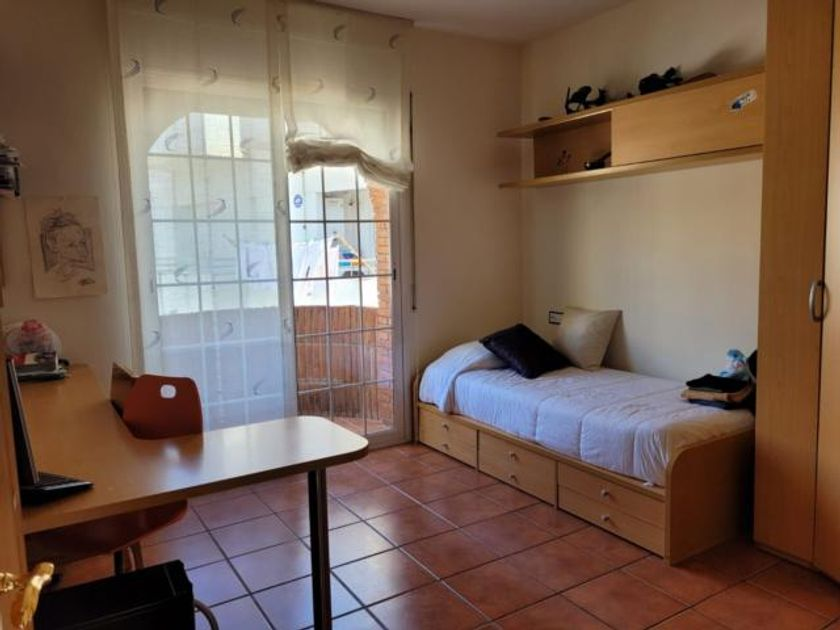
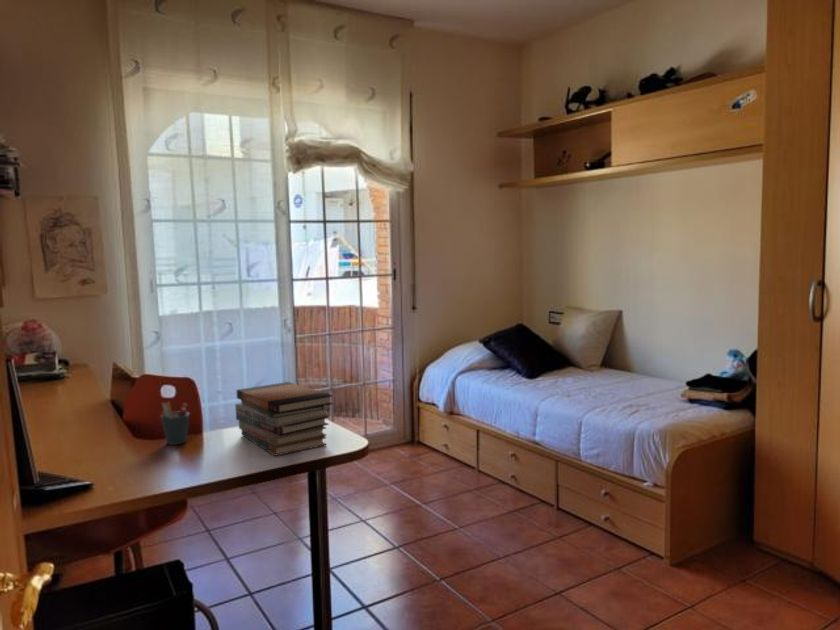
+ pen holder (175, 421)
+ book stack (282, 416)
